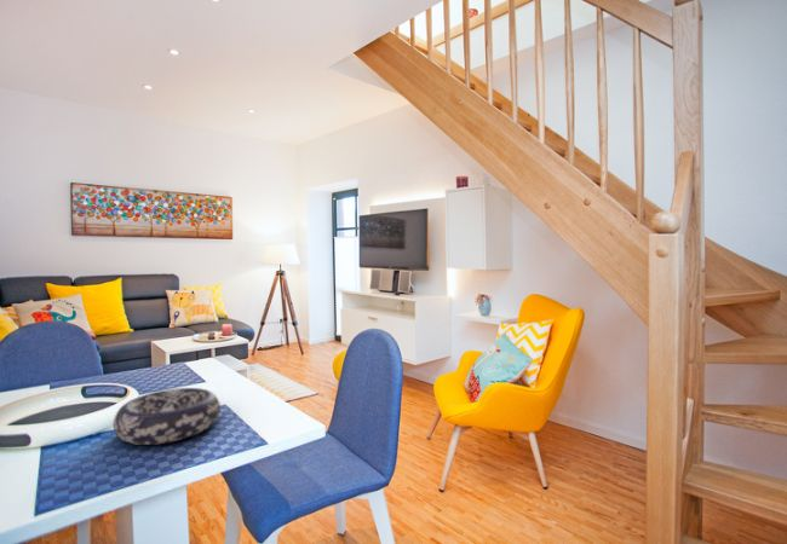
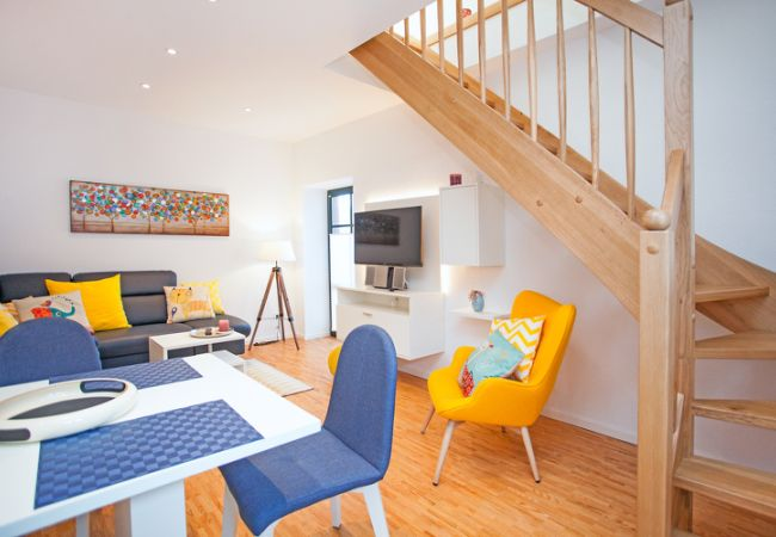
- decorative bowl (170, 413)
